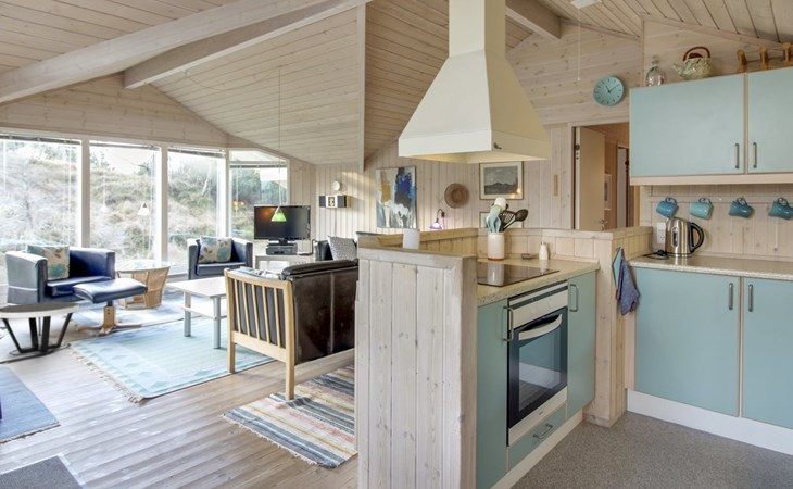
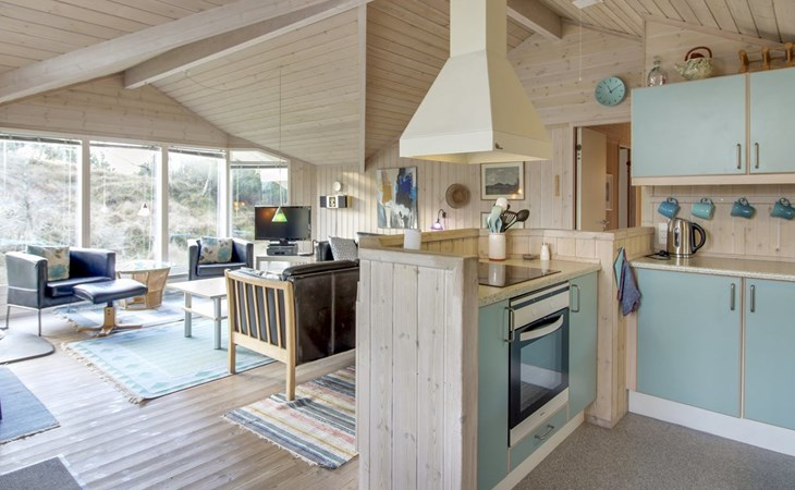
- side table (36, 327)
